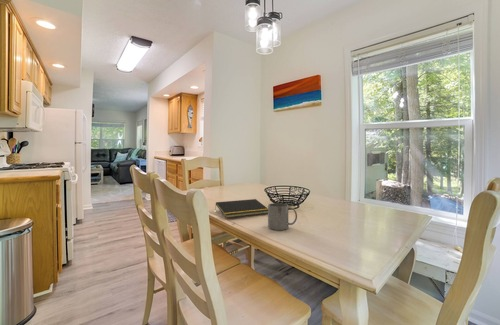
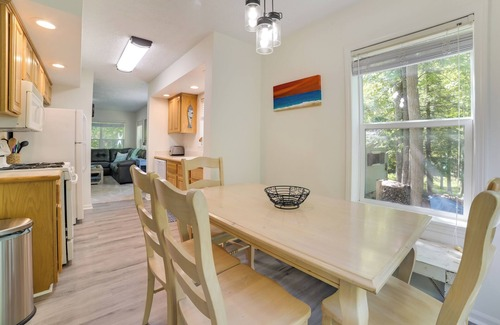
- notepad (242, 207)
- mug (282, 216)
